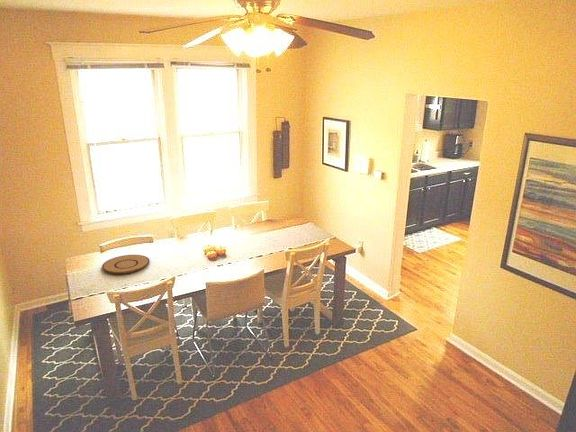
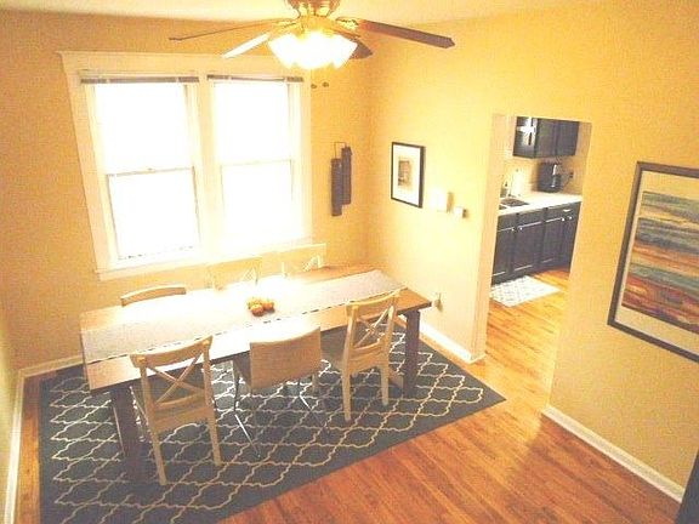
- plate (126, 264)
